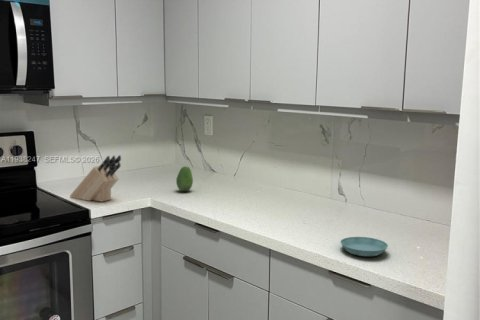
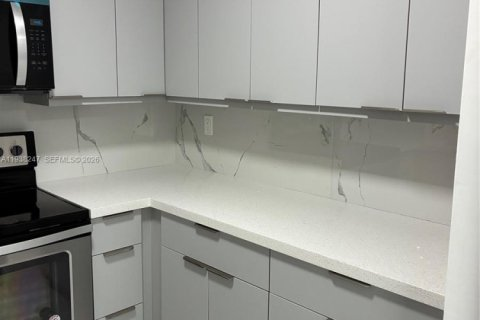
- fruit (184, 178)
- saucer (363, 247)
- knife block (96, 176)
